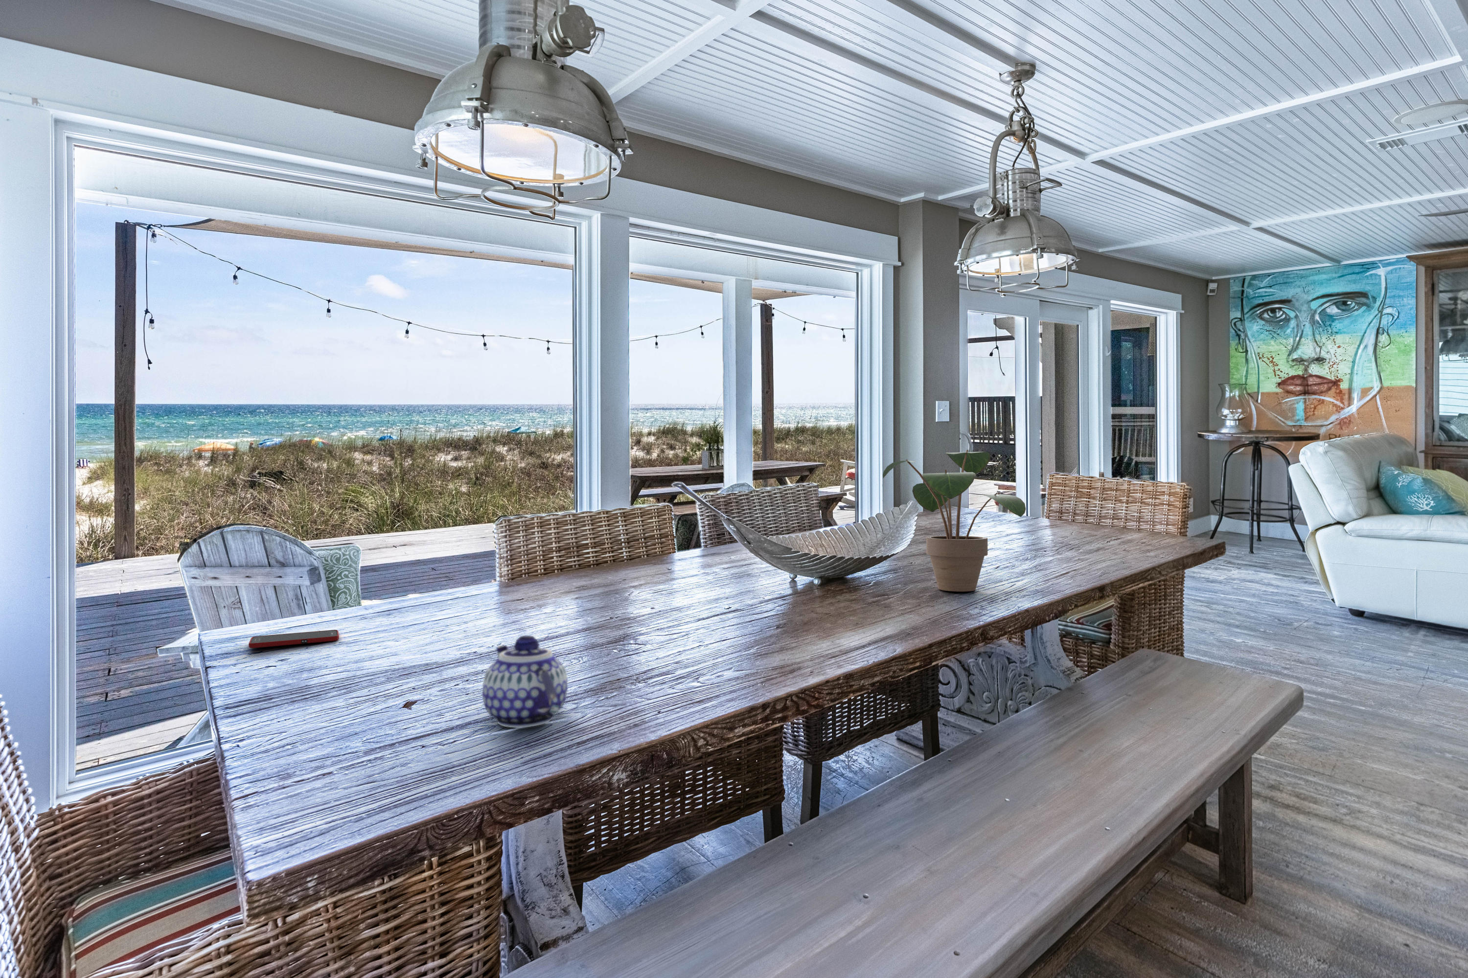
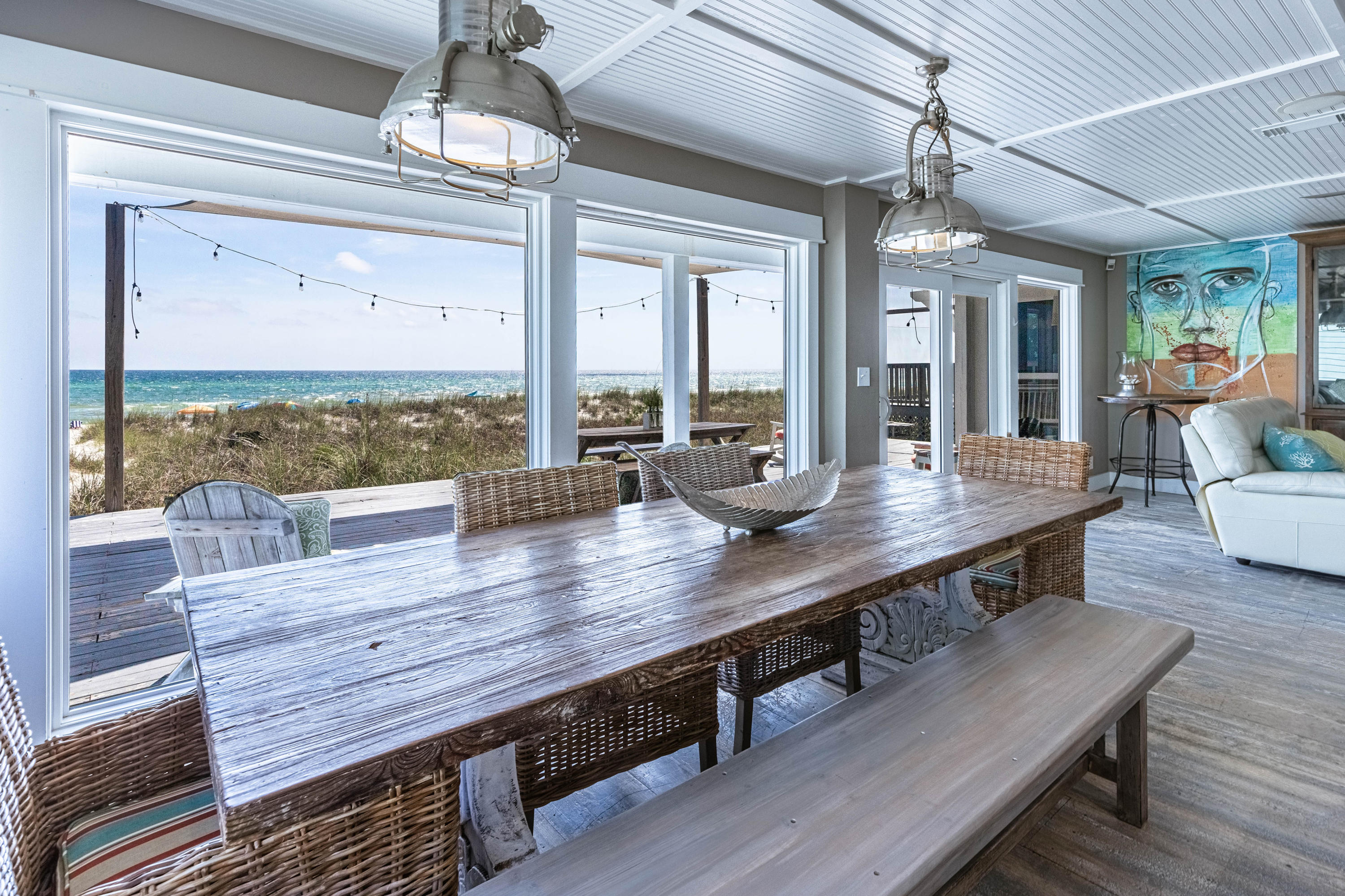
- cell phone (295, 639)
- teapot (525, 677)
- potted plant (956, 518)
